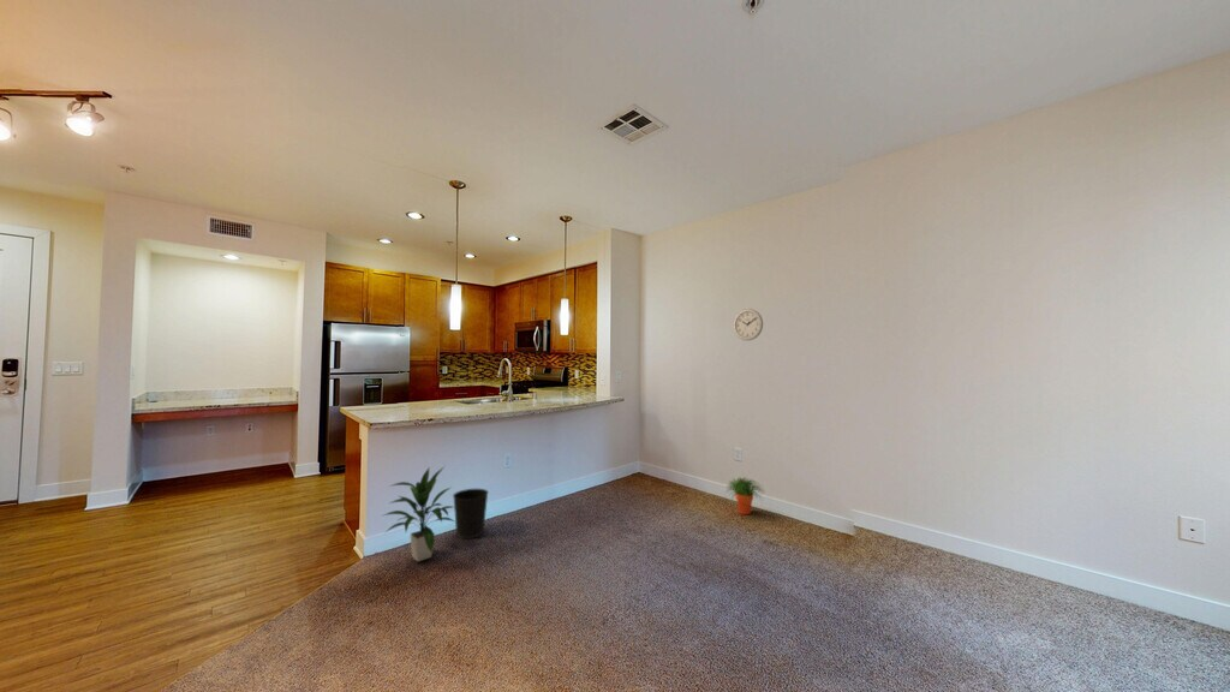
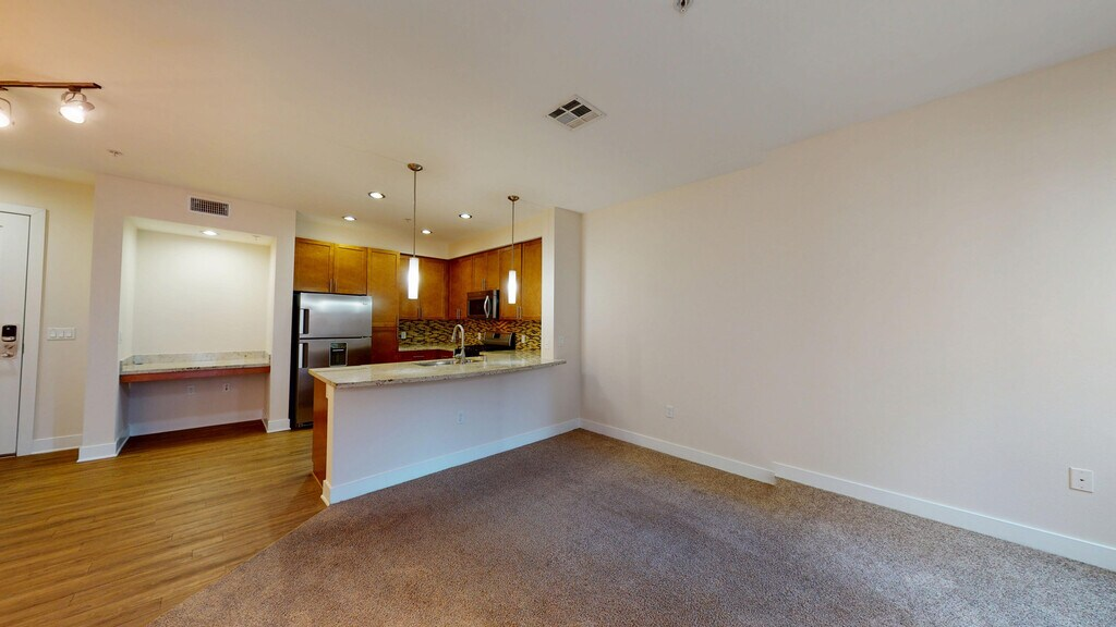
- wastebasket (470, 513)
- indoor plant (422, 513)
- potted plant (744, 495)
- wall clock (747, 324)
